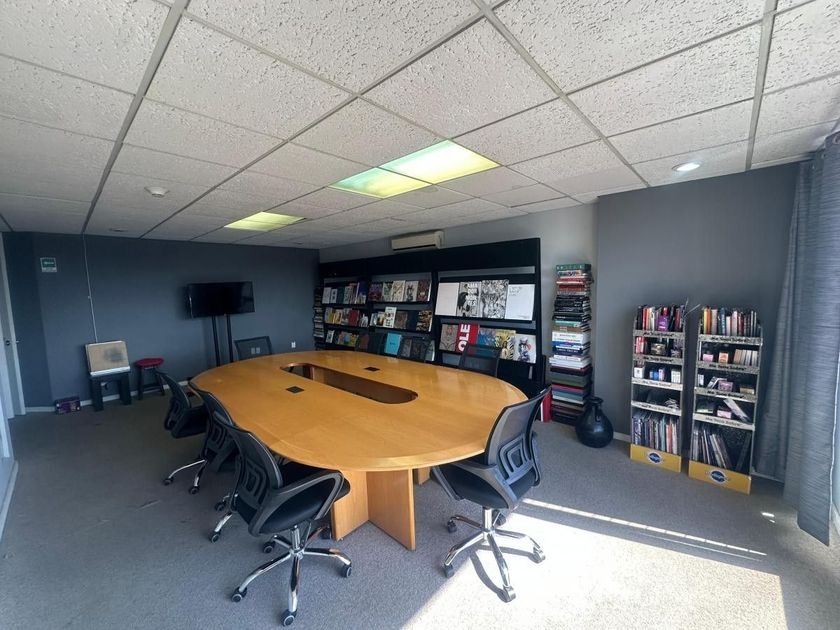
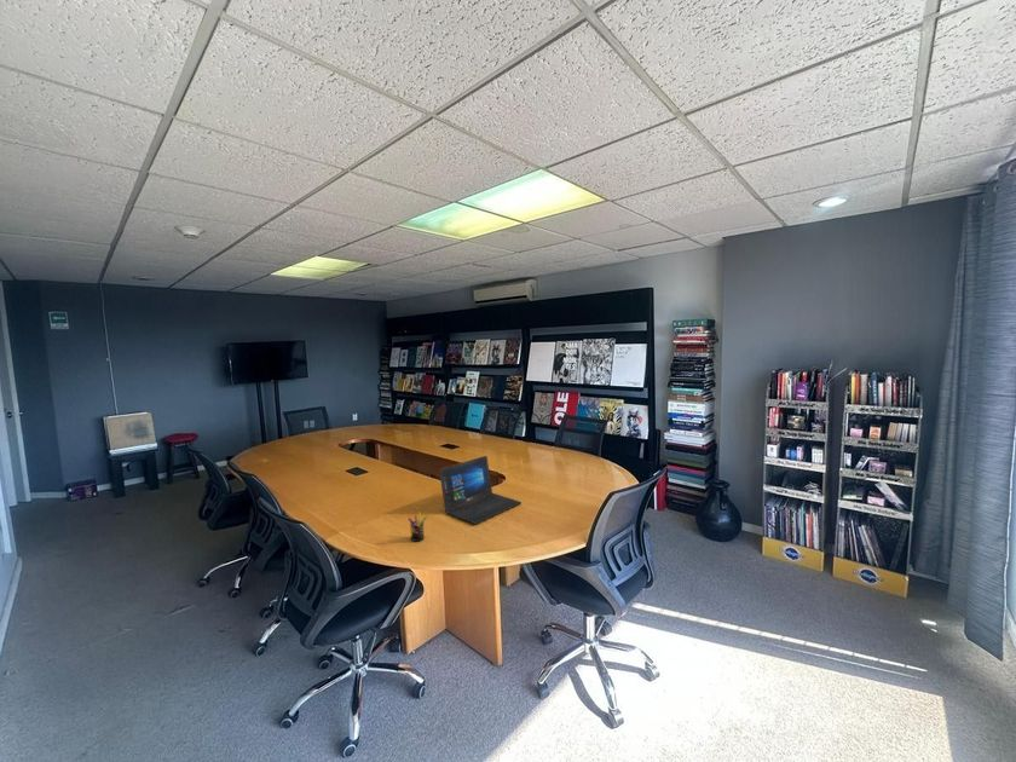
+ laptop (480, 486)
+ pen holder (418, 526)
